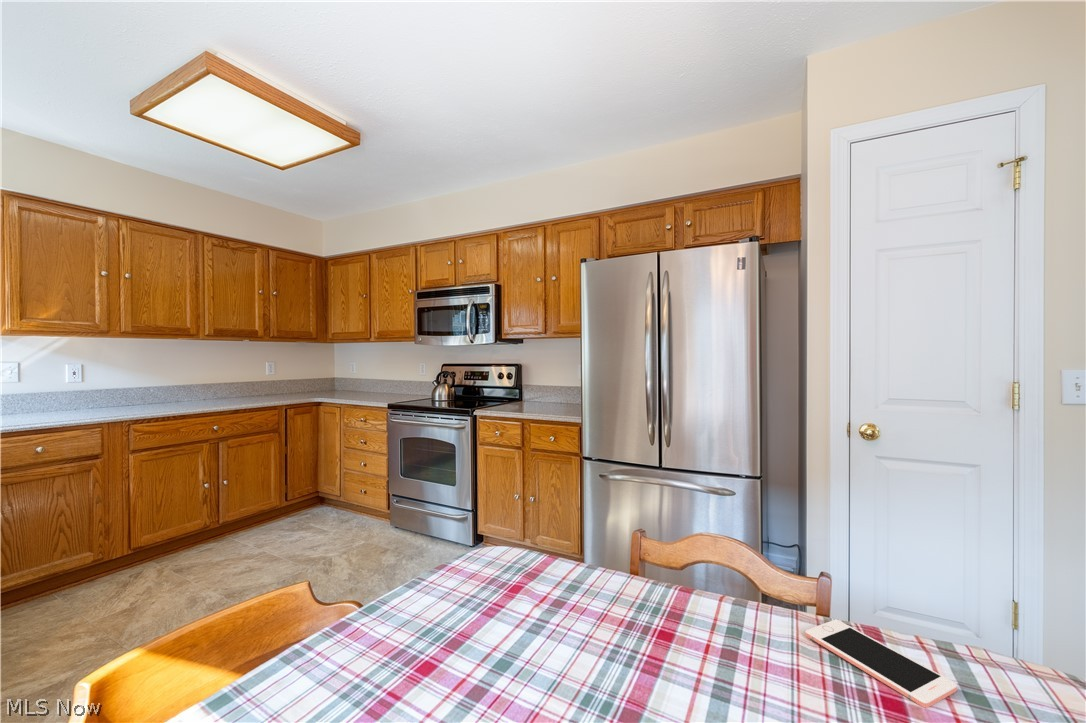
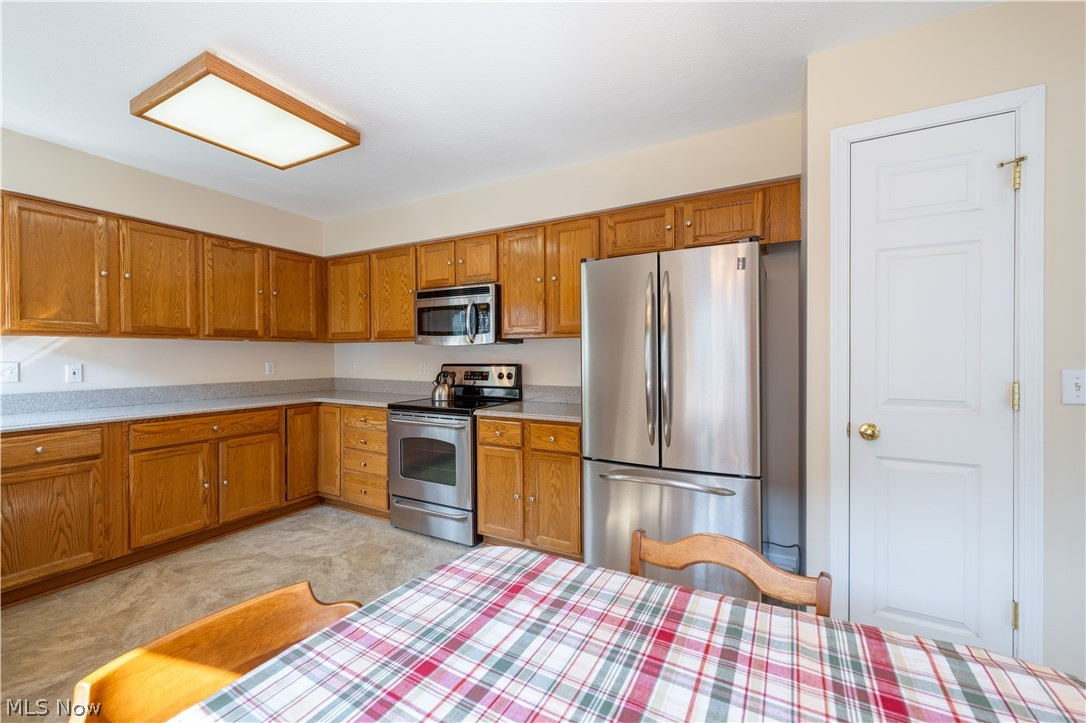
- cell phone (874, 657)
